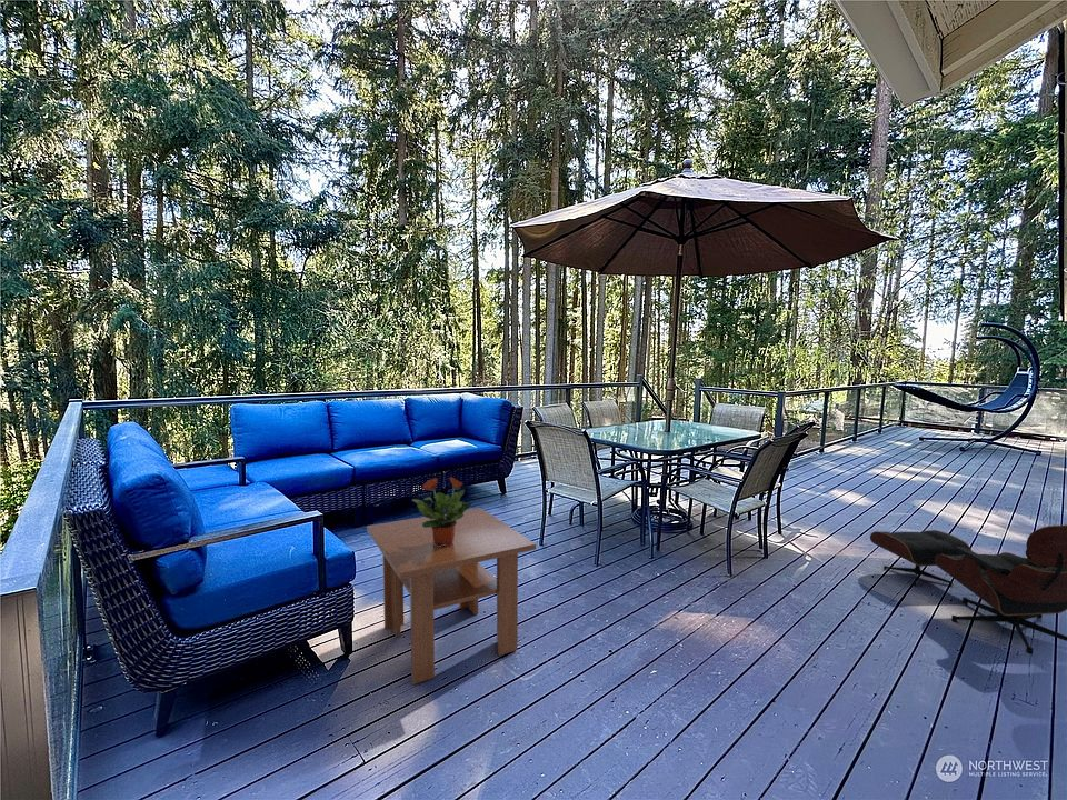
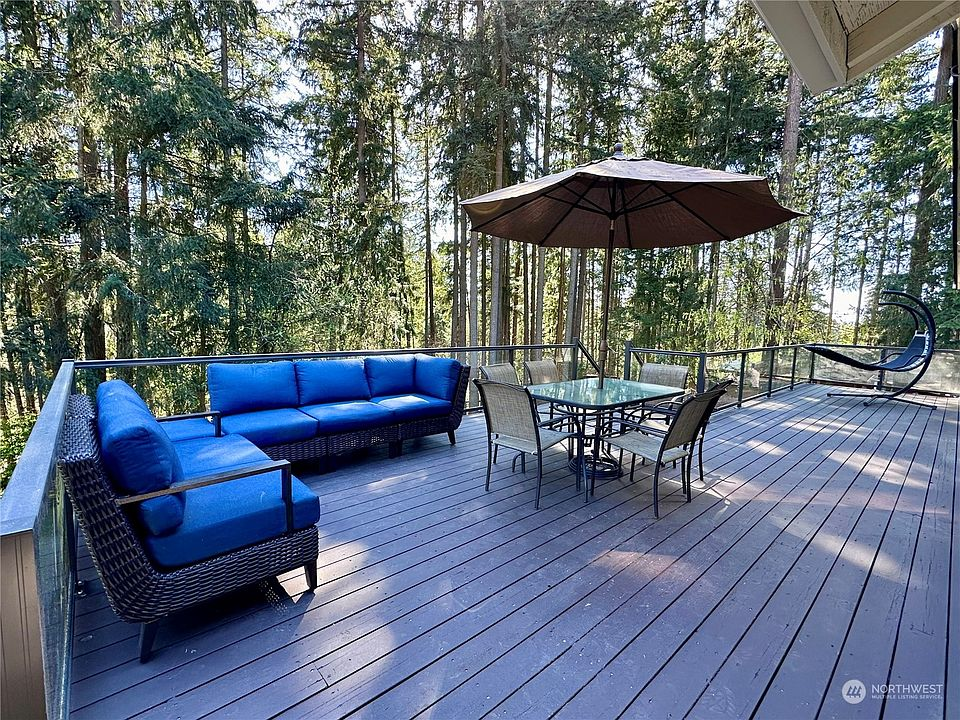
- potted plant (443, 509)
- coffee table (448, 587)
- lounge chair (973, 551)
